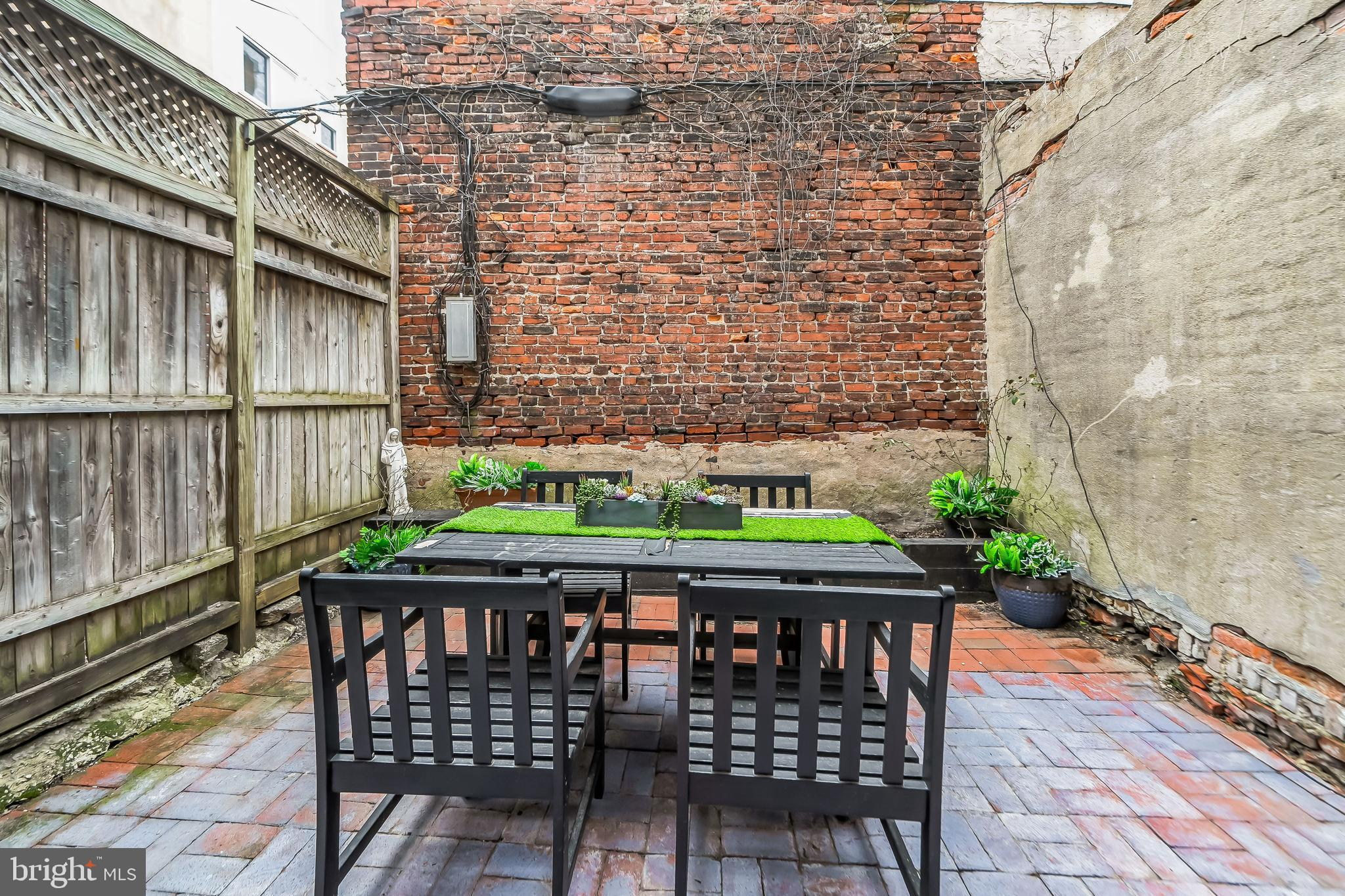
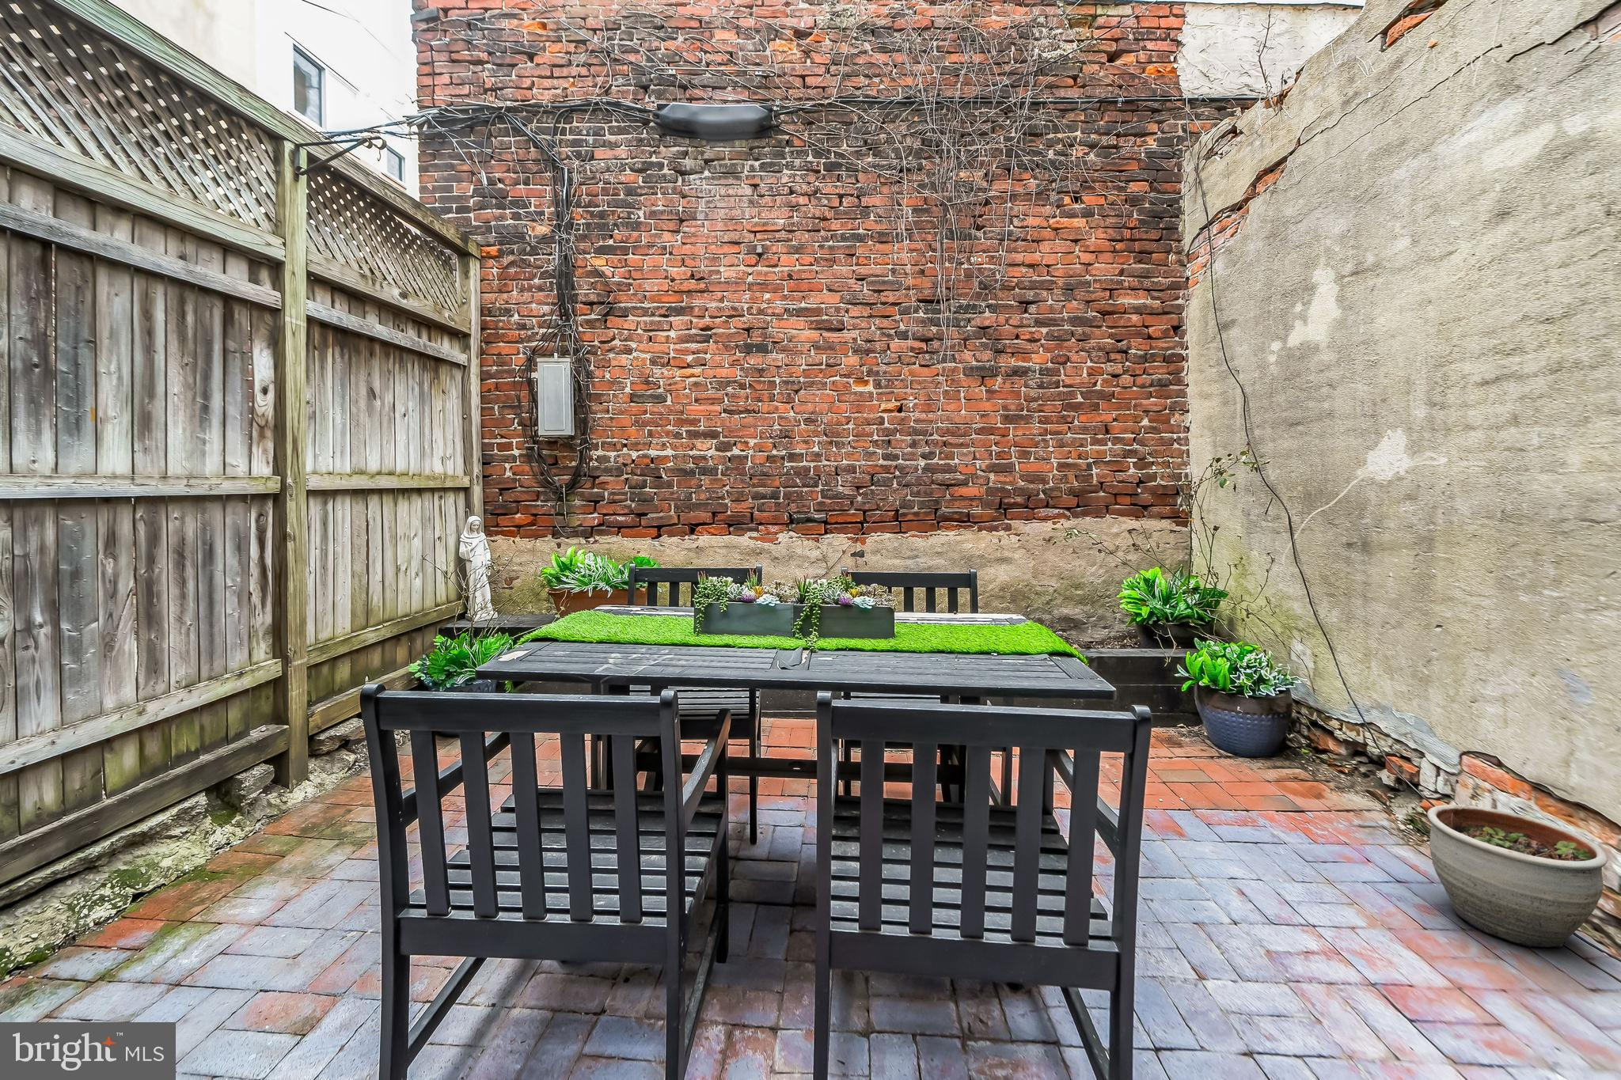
+ planter pot (1509, 871)
